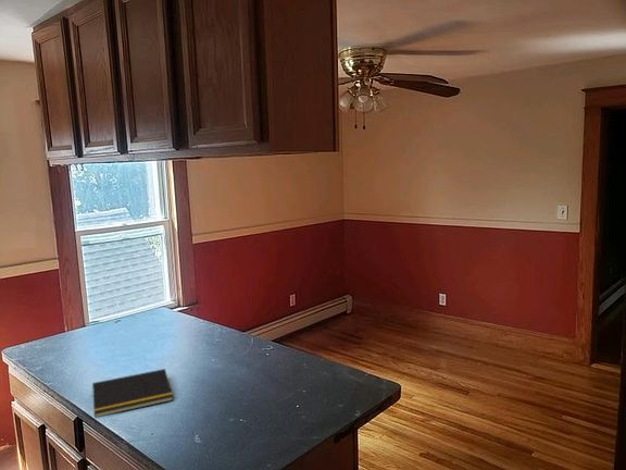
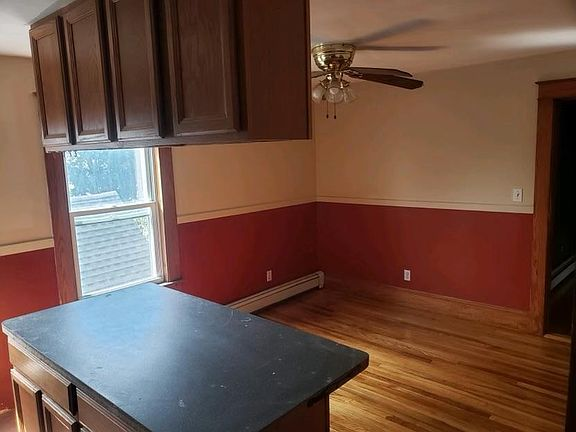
- notepad (132, 391)
